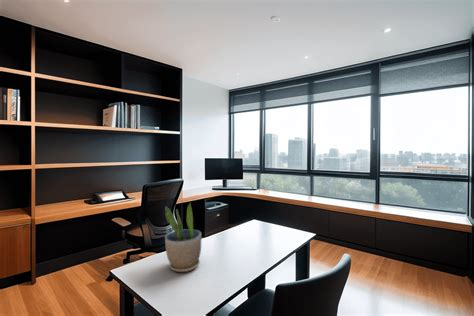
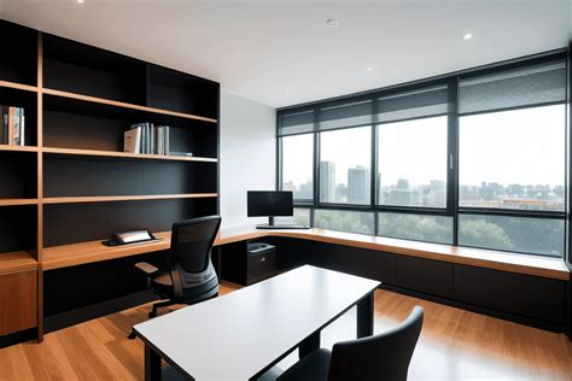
- potted plant (183, 233)
